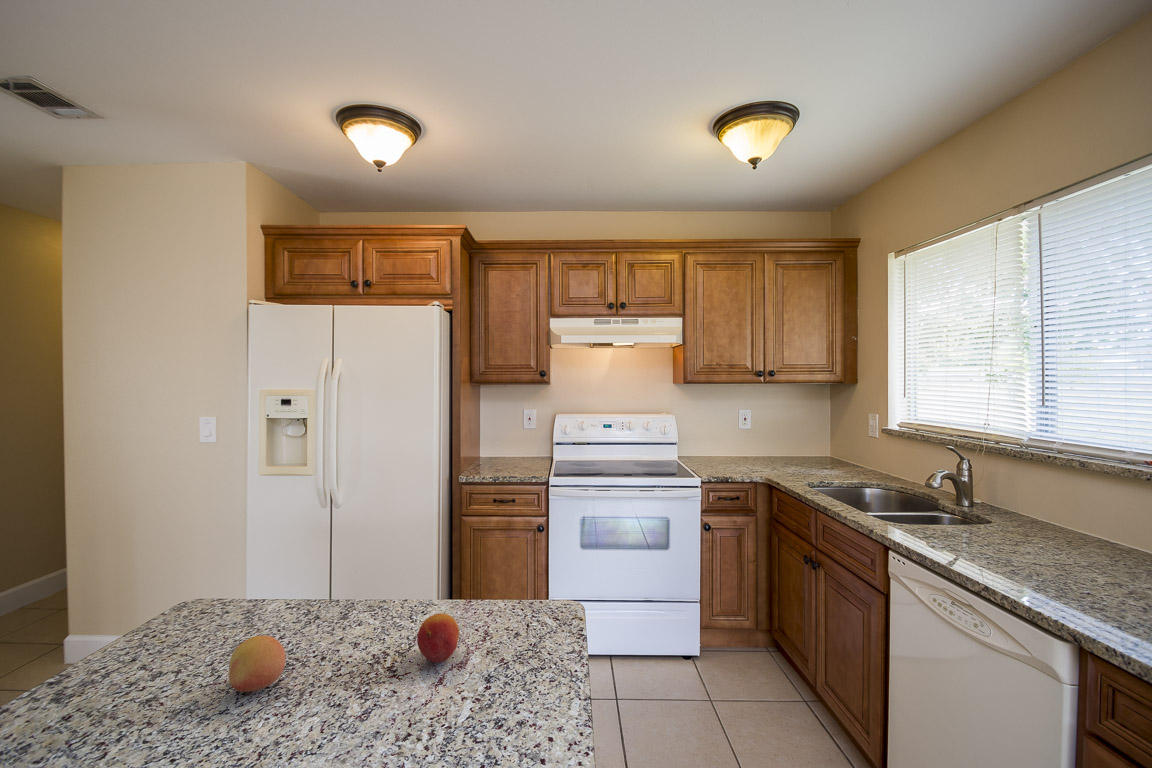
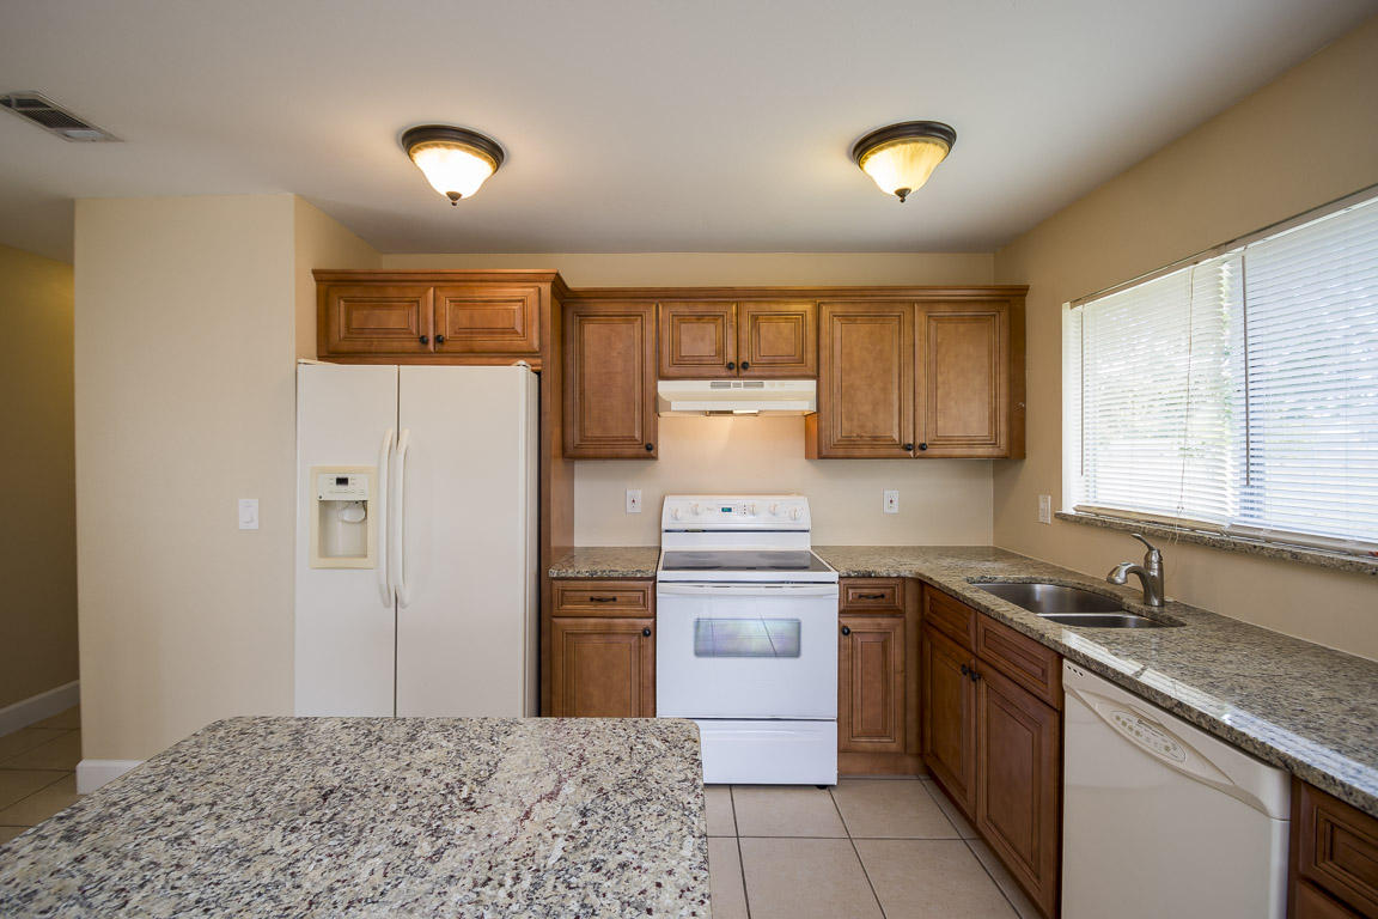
- fruit (438, 635)
- fruit (257, 661)
